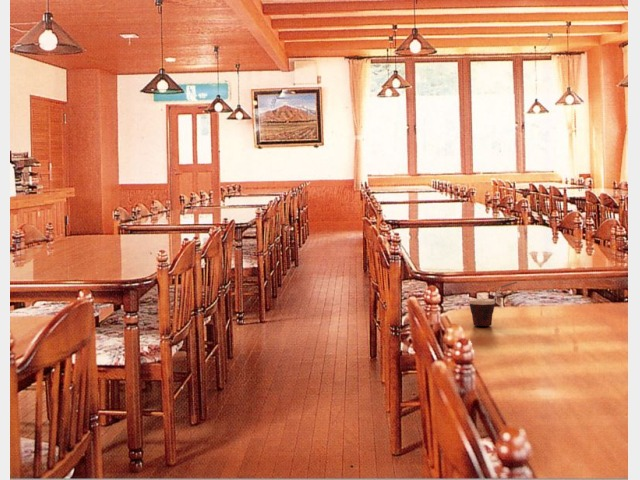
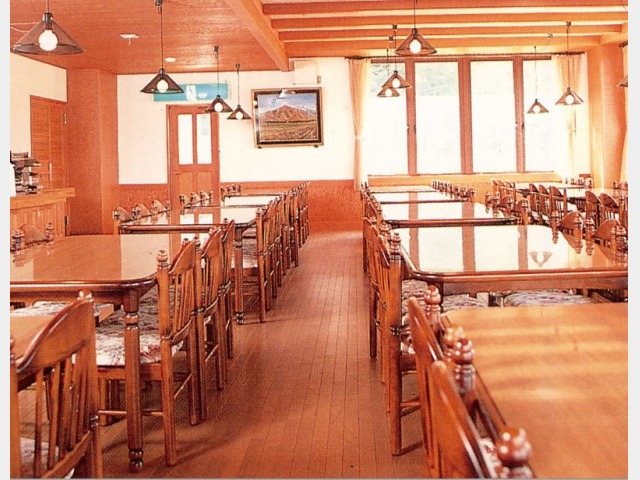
- cup (493, 303)
